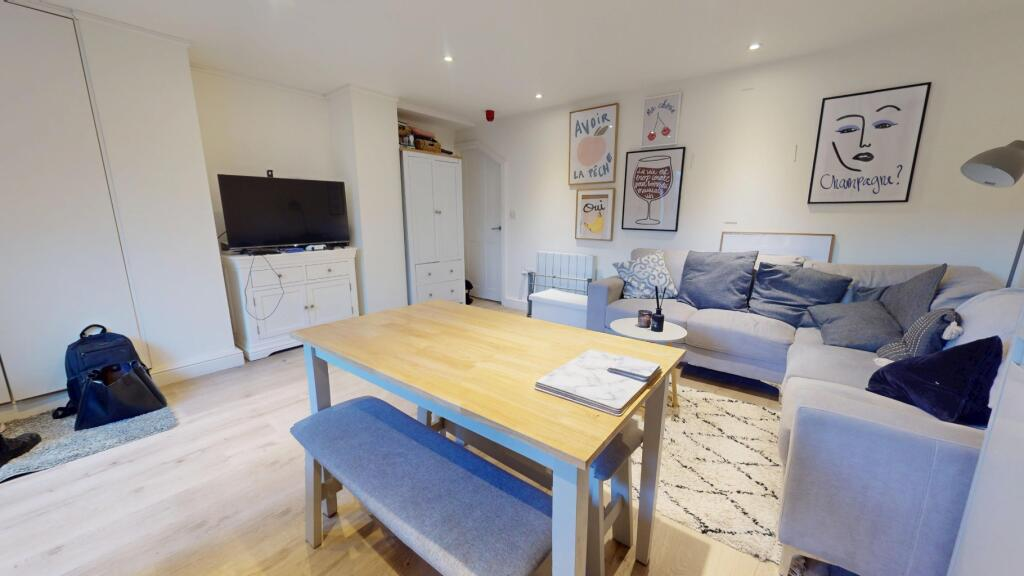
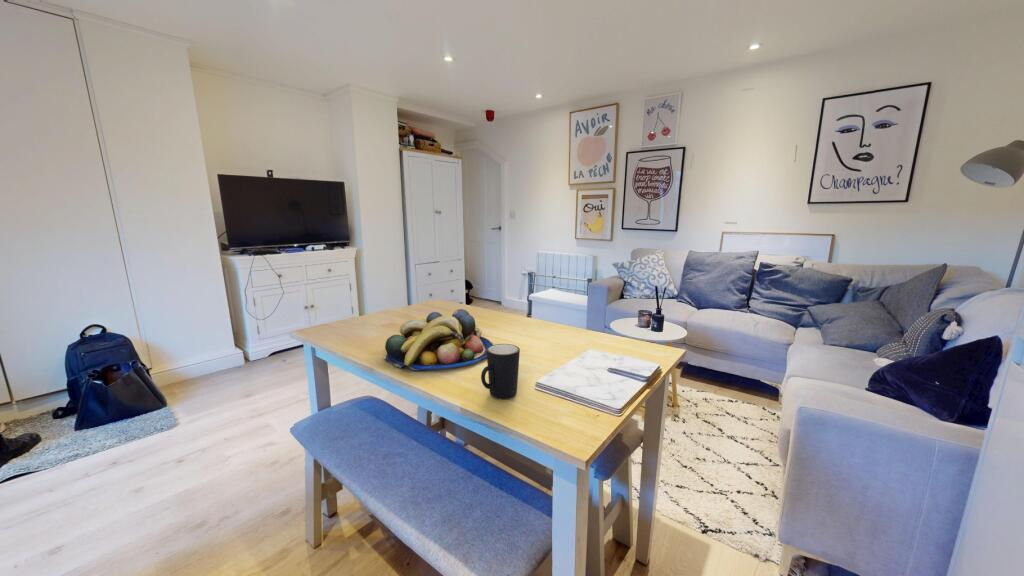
+ fruit bowl (441, 332)
+ mug (499, 373)
